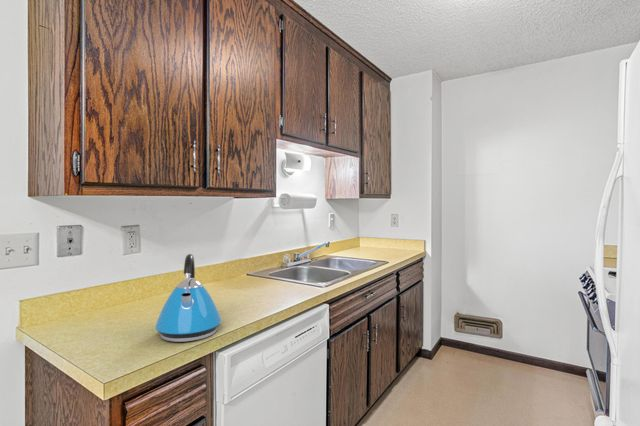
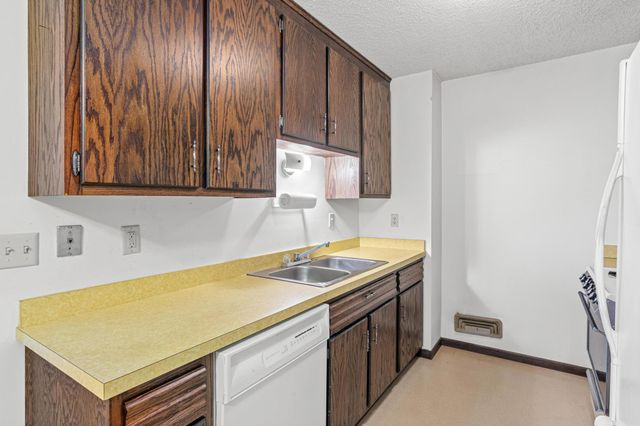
- kettle (189, 292)
